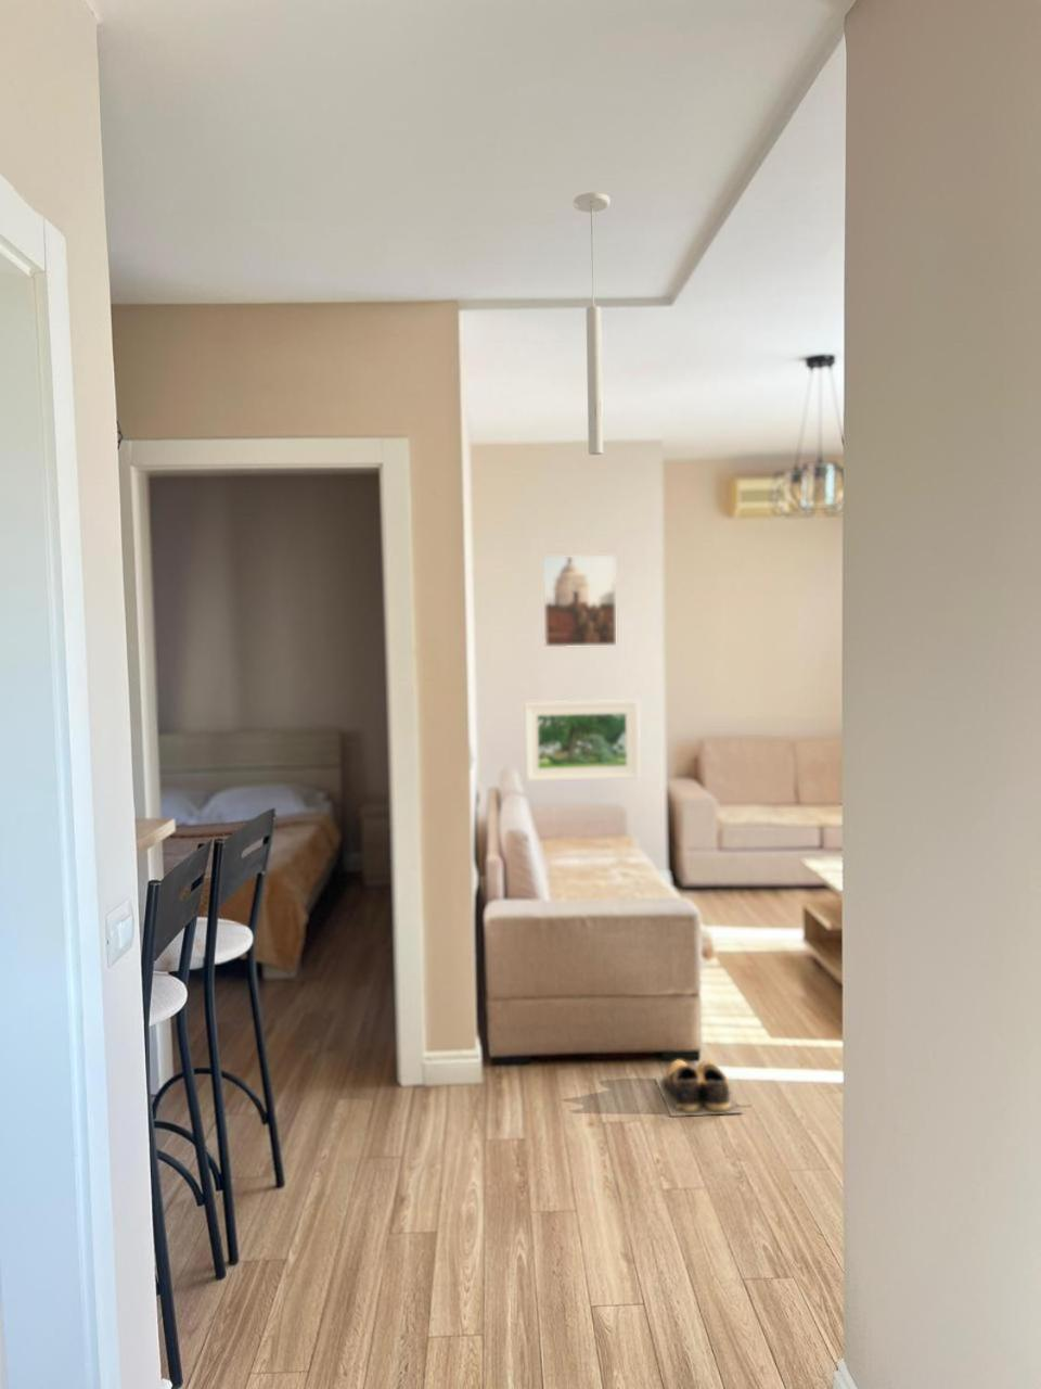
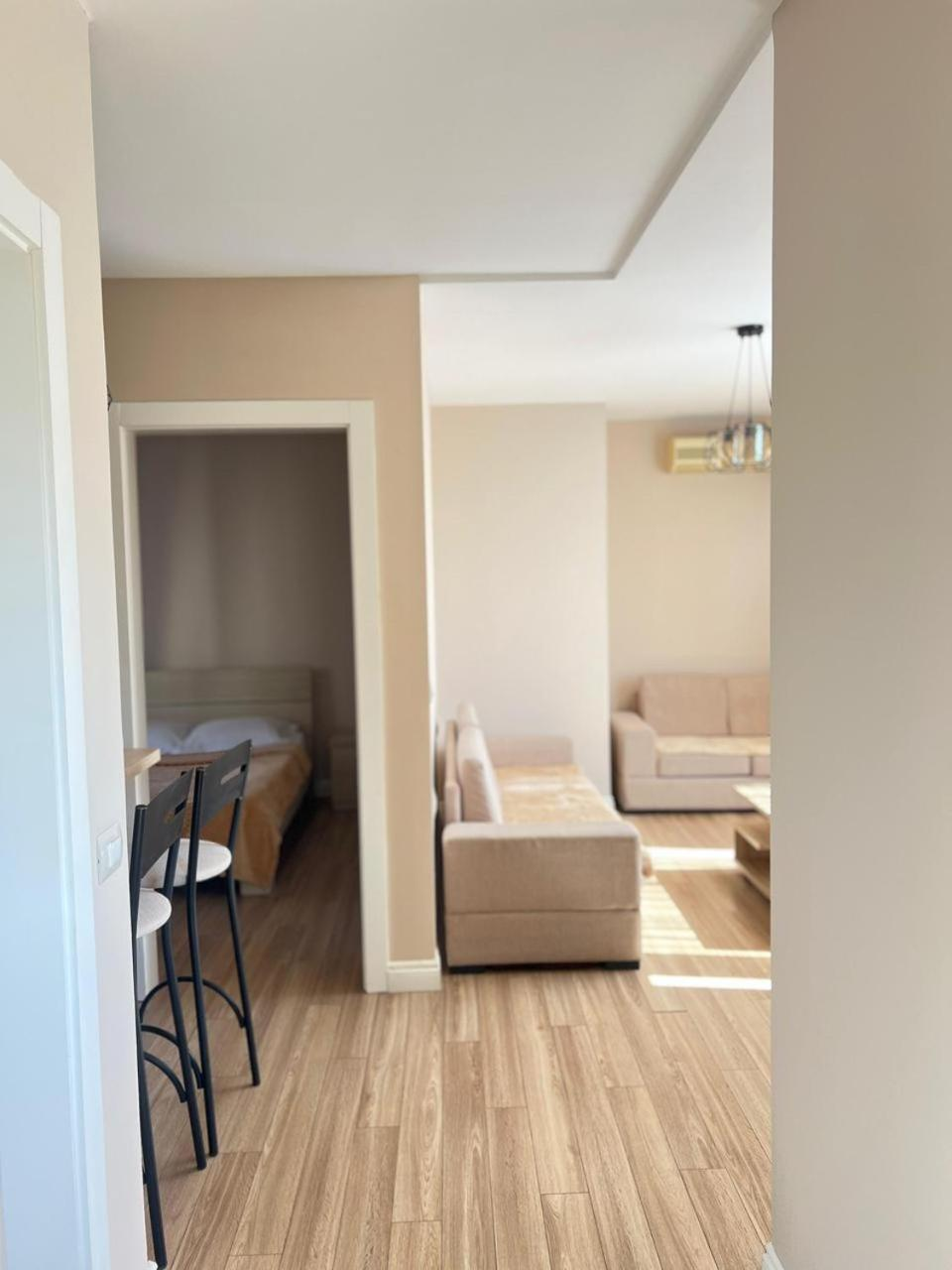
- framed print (582, 740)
- ceiling light (593, 327)
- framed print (580, 602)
- shoes (697, 1078)
